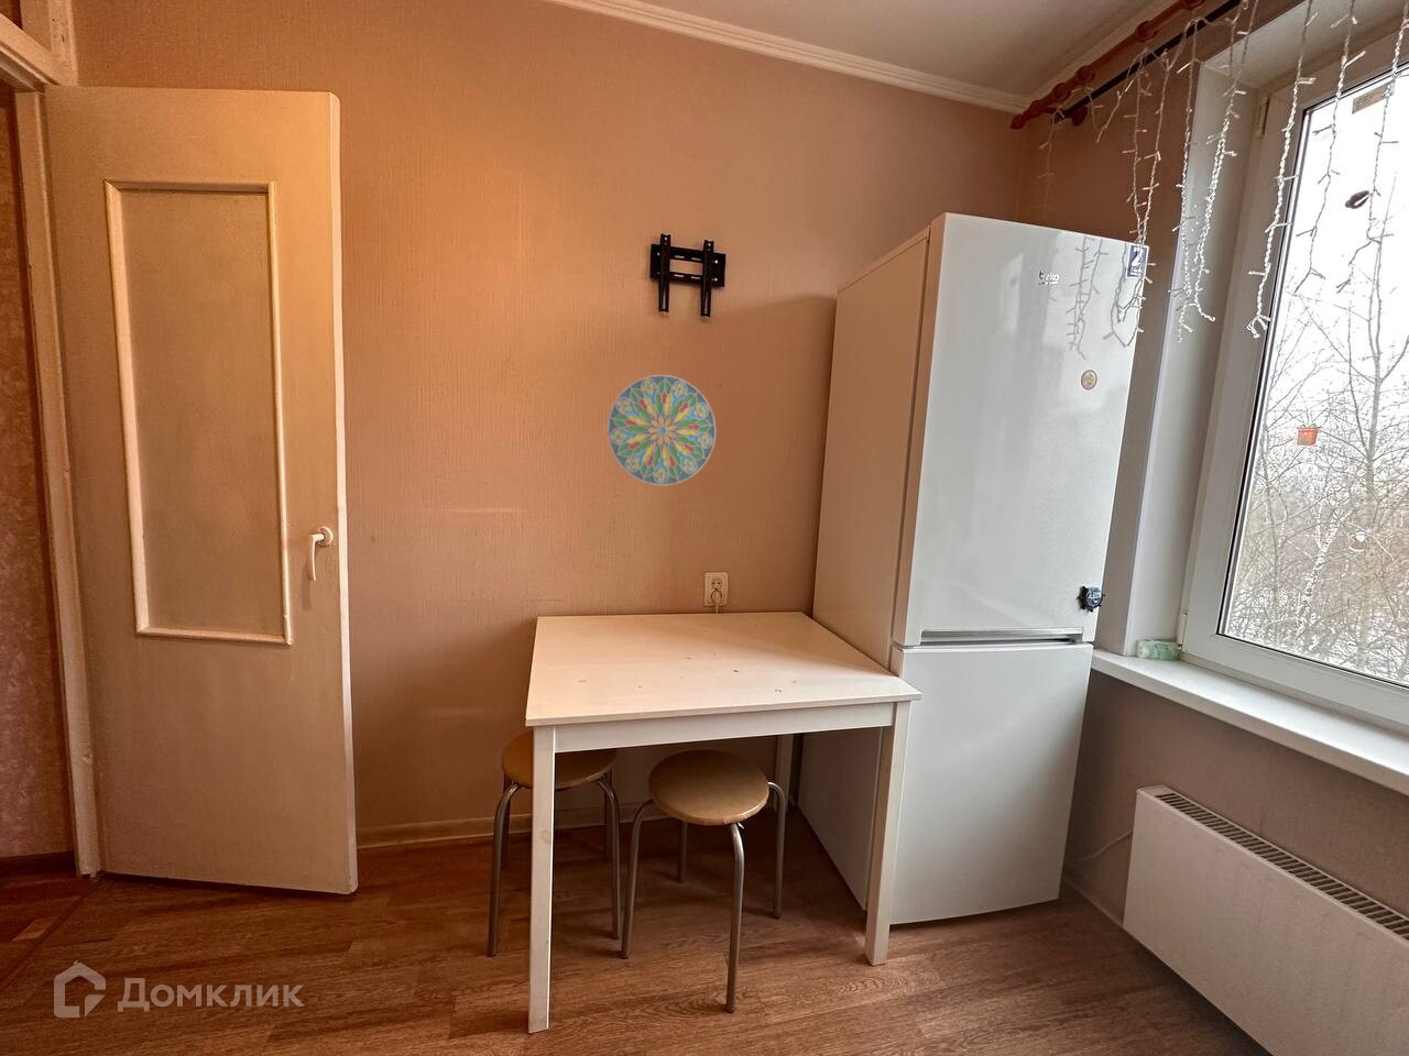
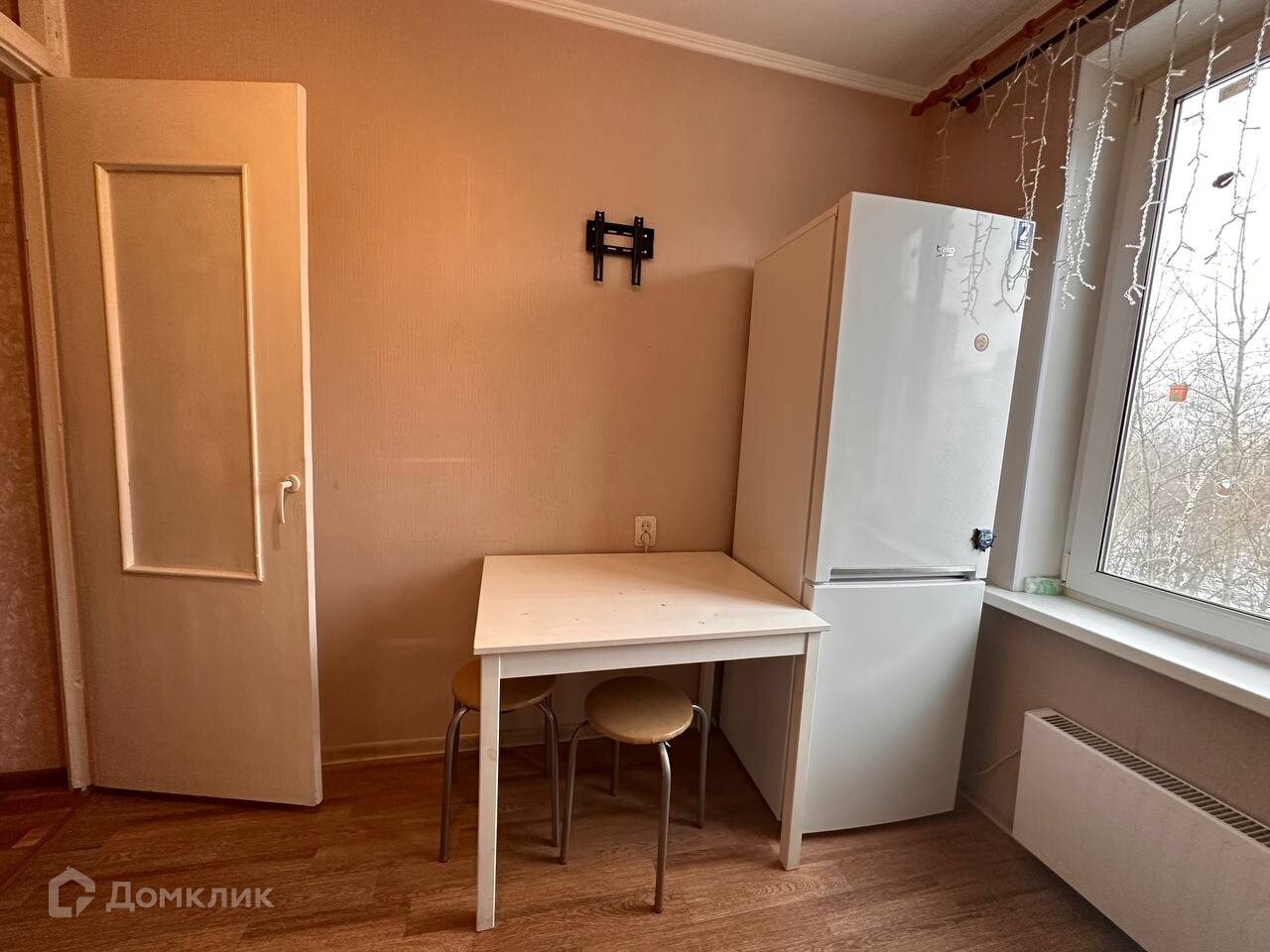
- decorative plate (662, 430)
